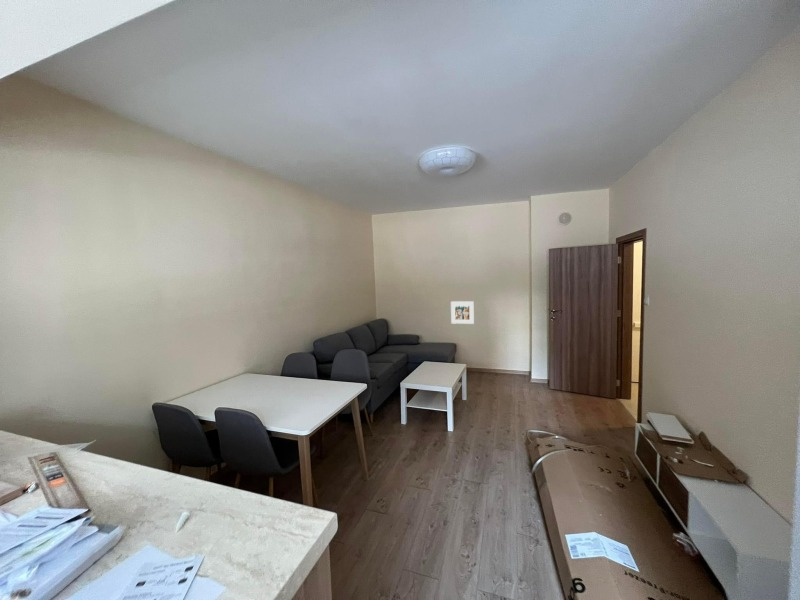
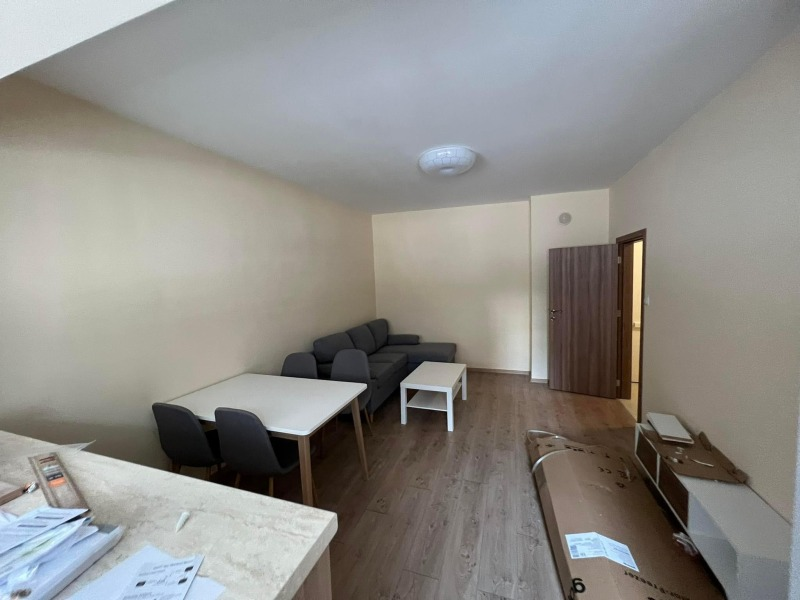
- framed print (462, 312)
